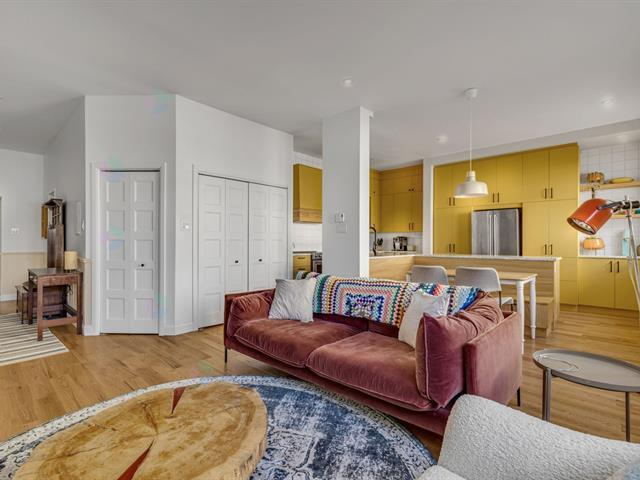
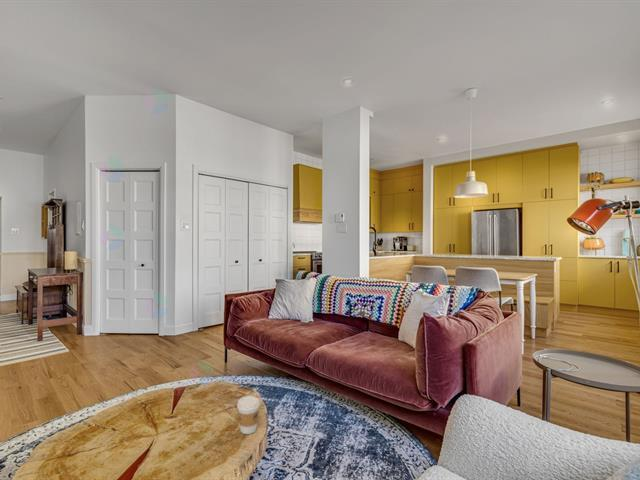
+ coffee cup (248, 414)
